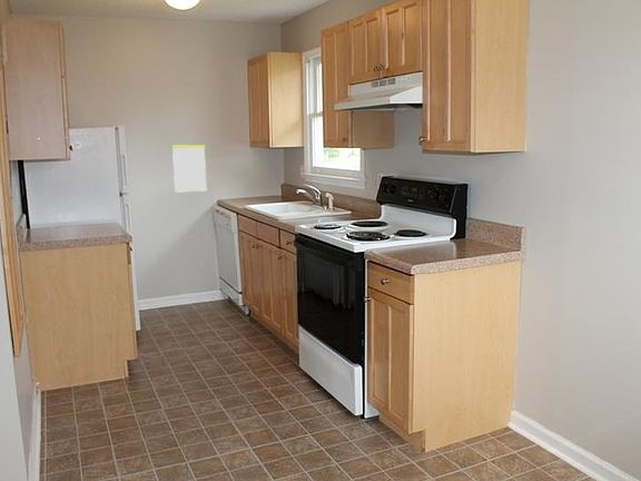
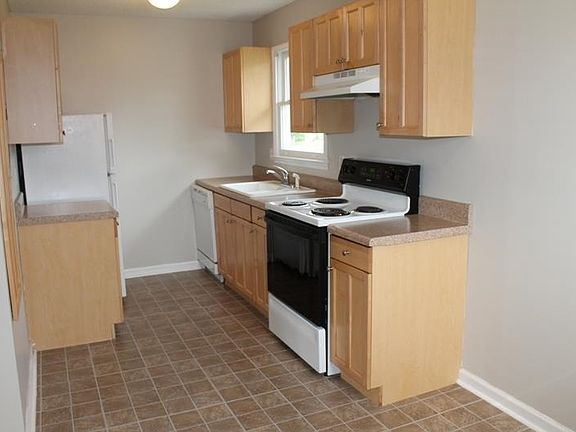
- calendar (189, 163)
